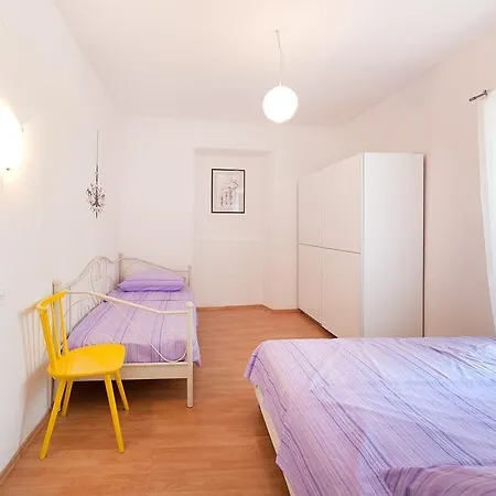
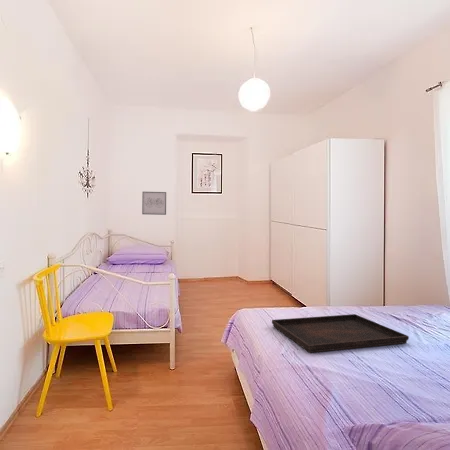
+ wall art (154, 203)
+ serving tray (335, 330)
